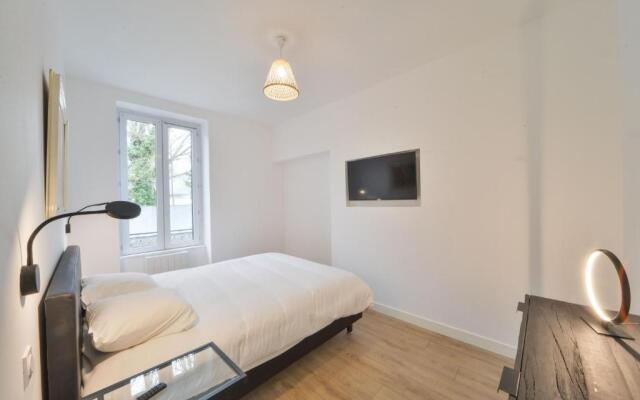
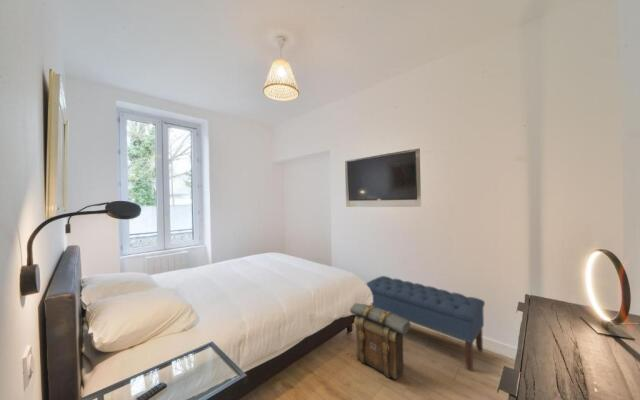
+ backpack (378, 337)
+ bench (418, 313)
